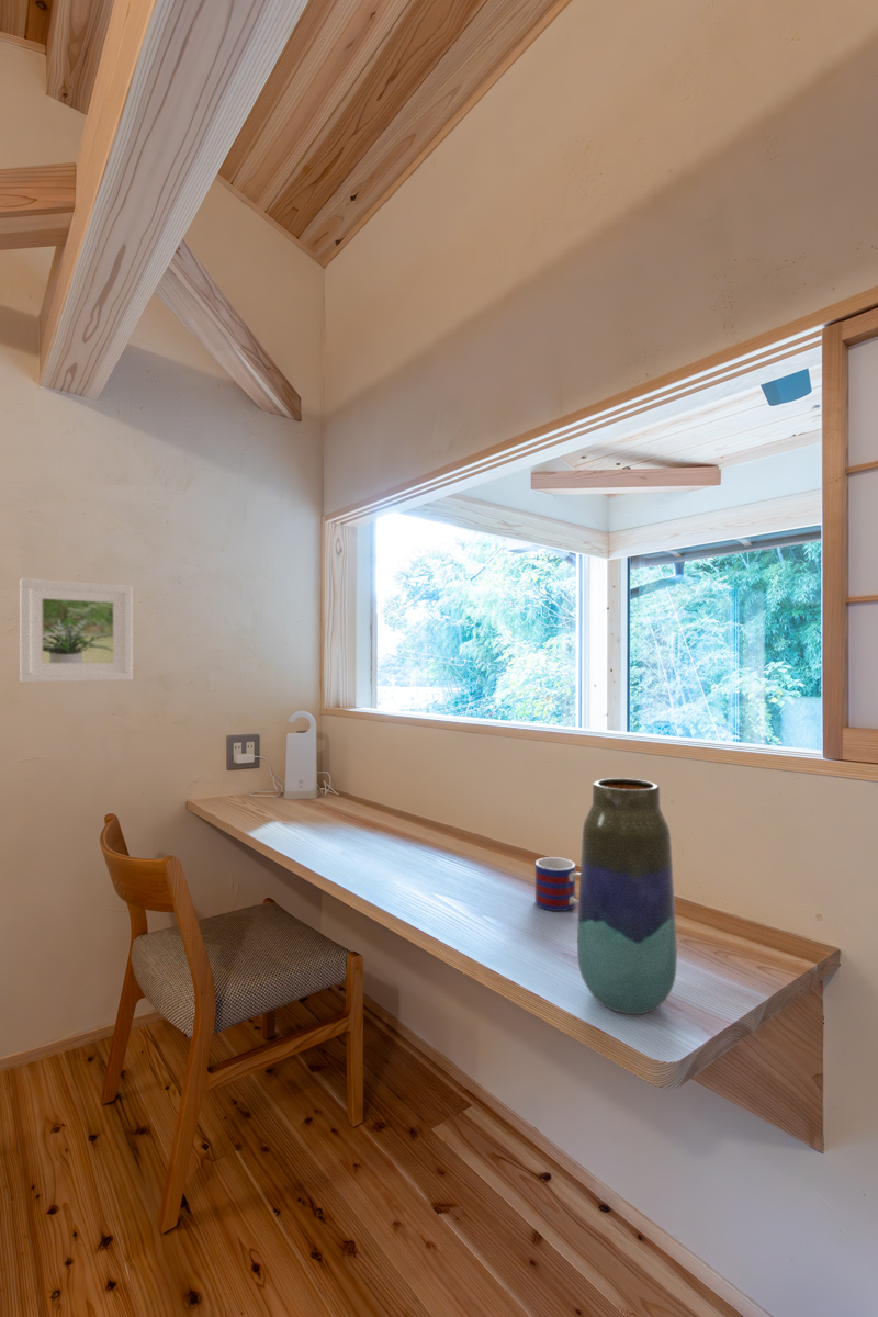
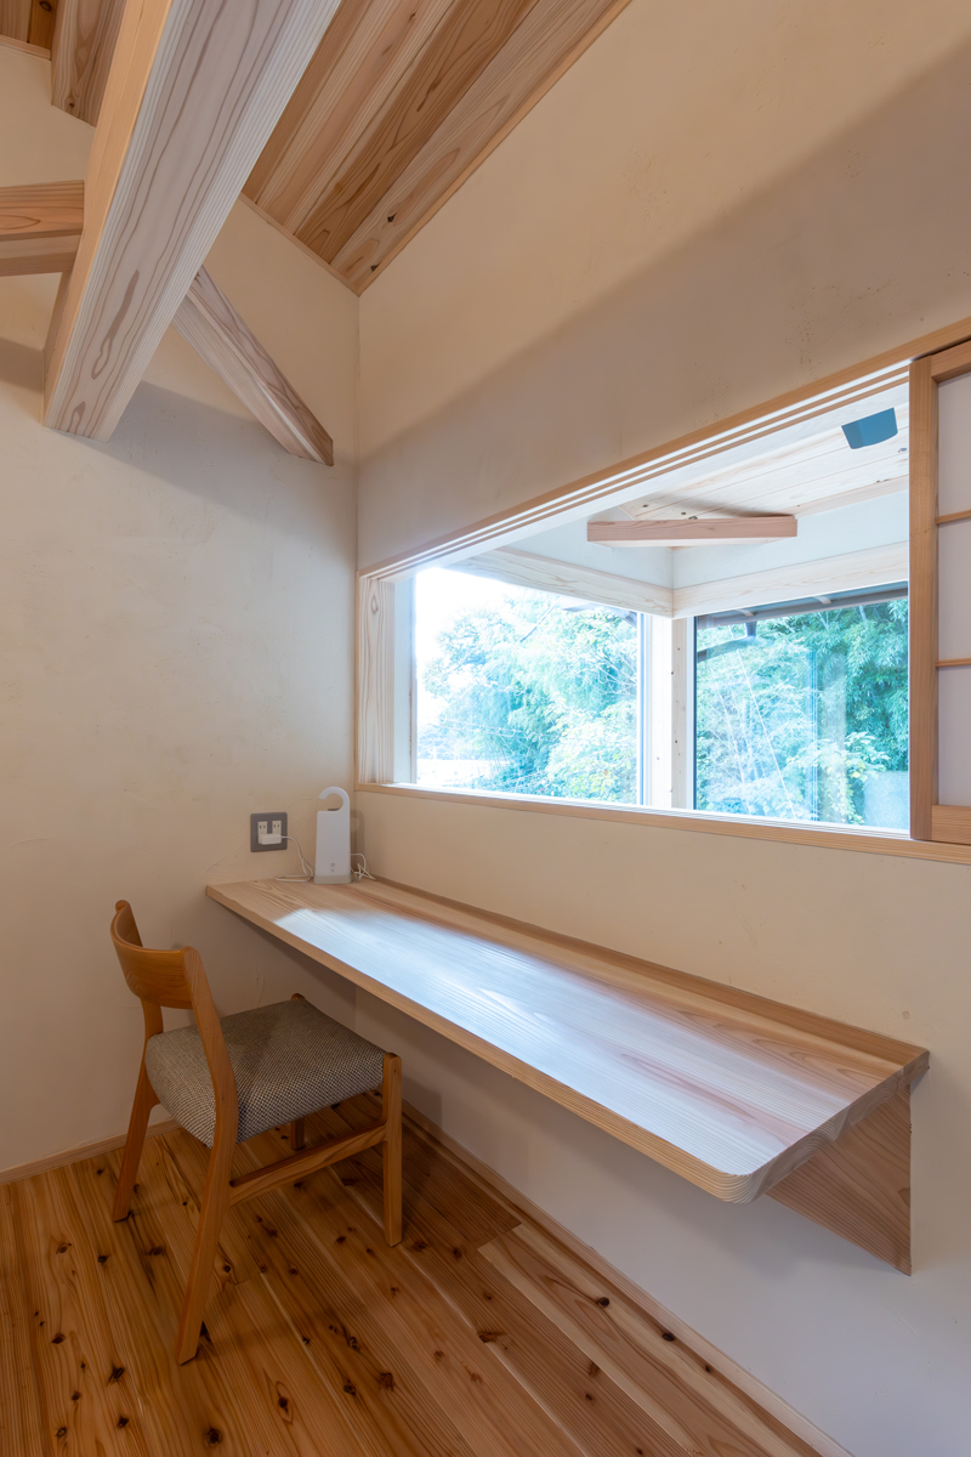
- mug (563, 886)
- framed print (78, 631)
- vase (626, 891)
